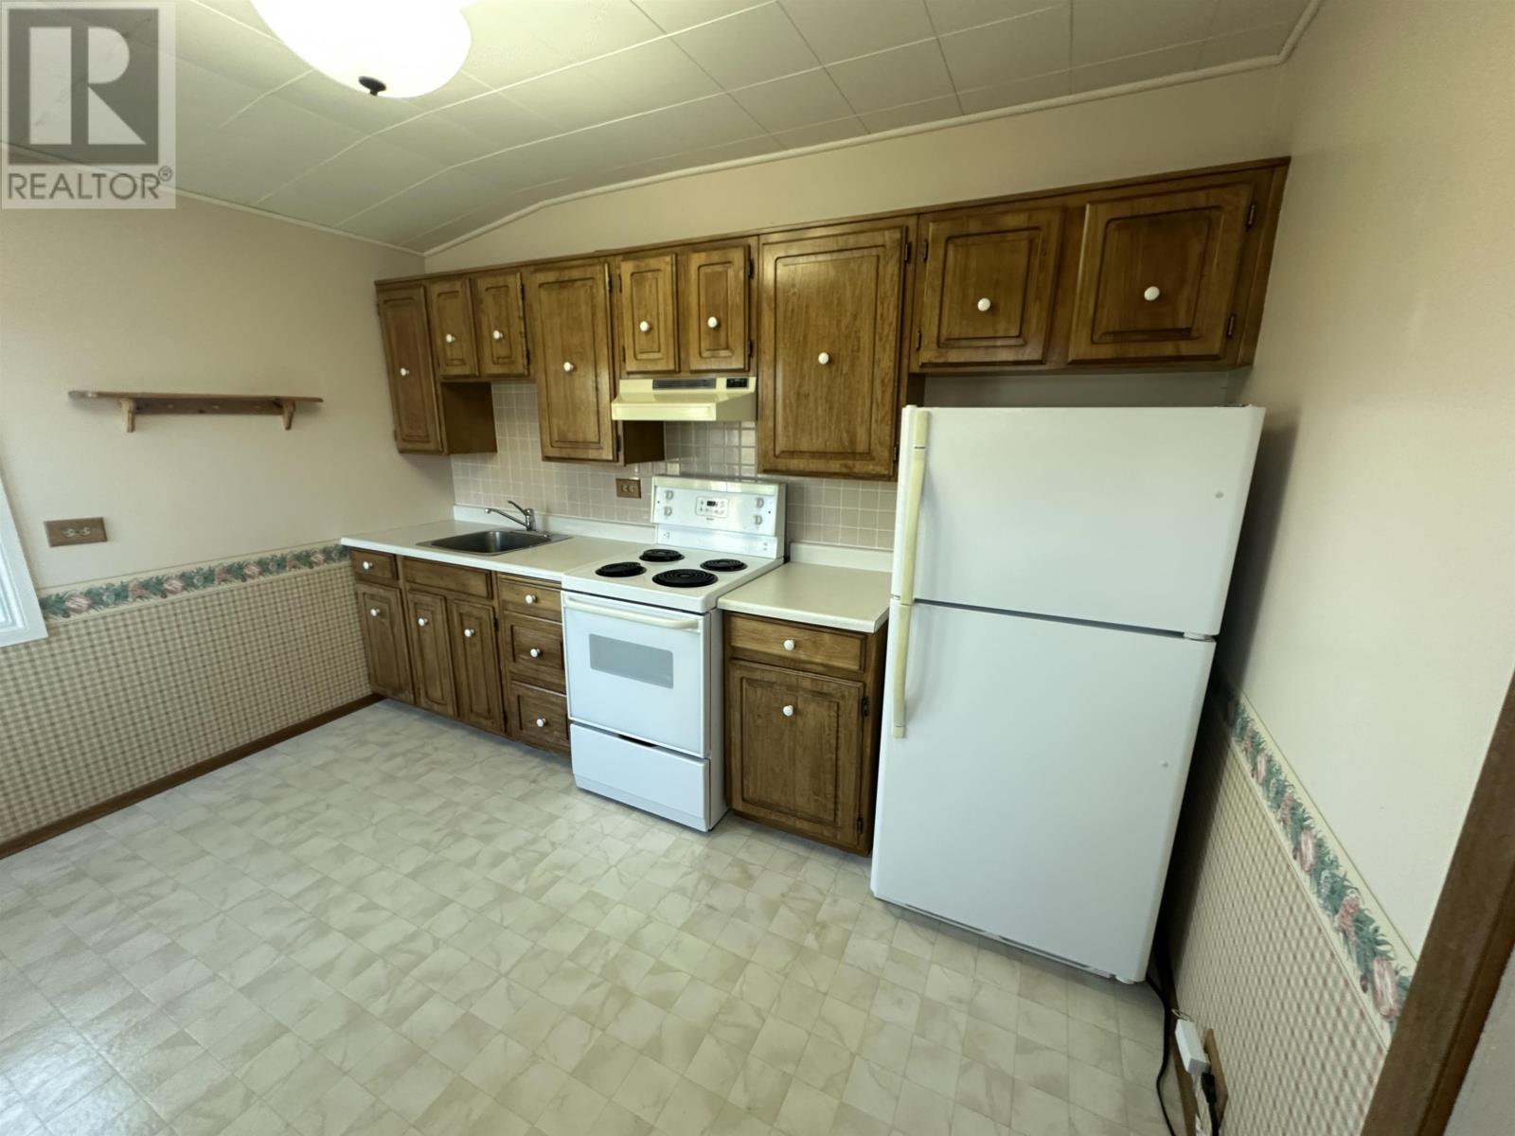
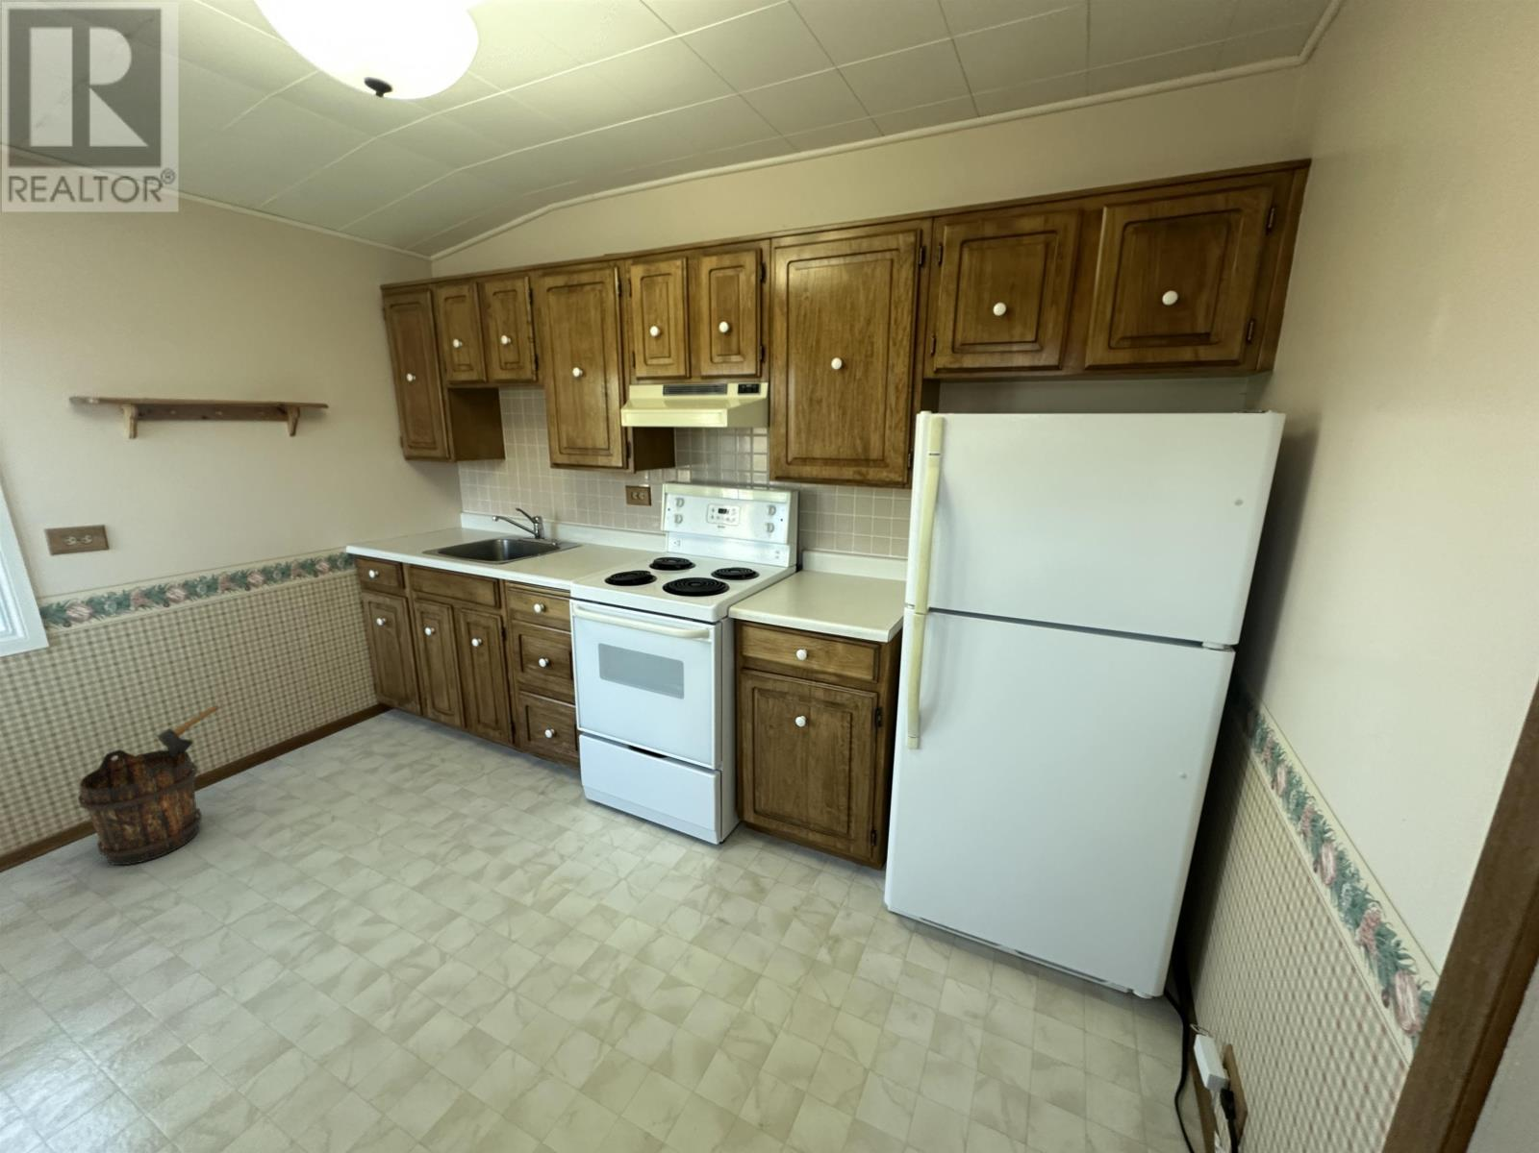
+ bucket (162, 781)
